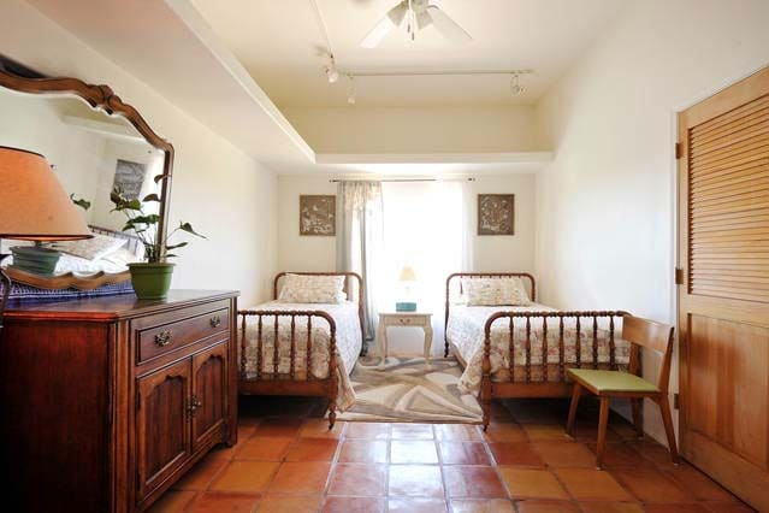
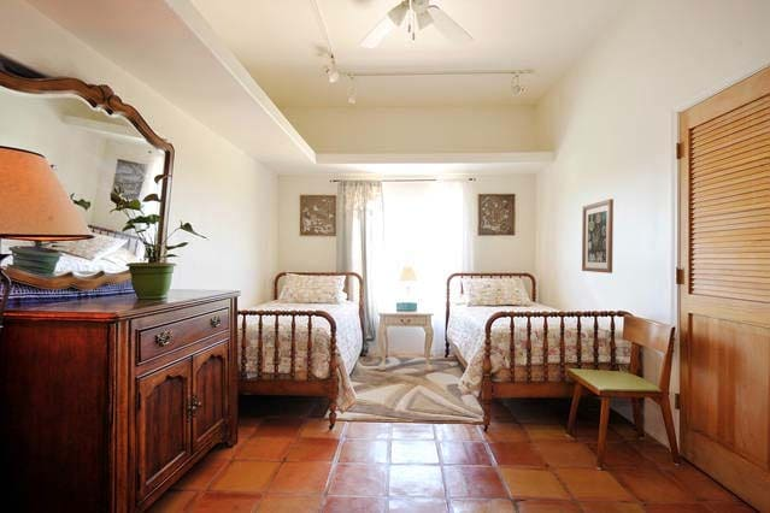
+ wall art (595, 237)
